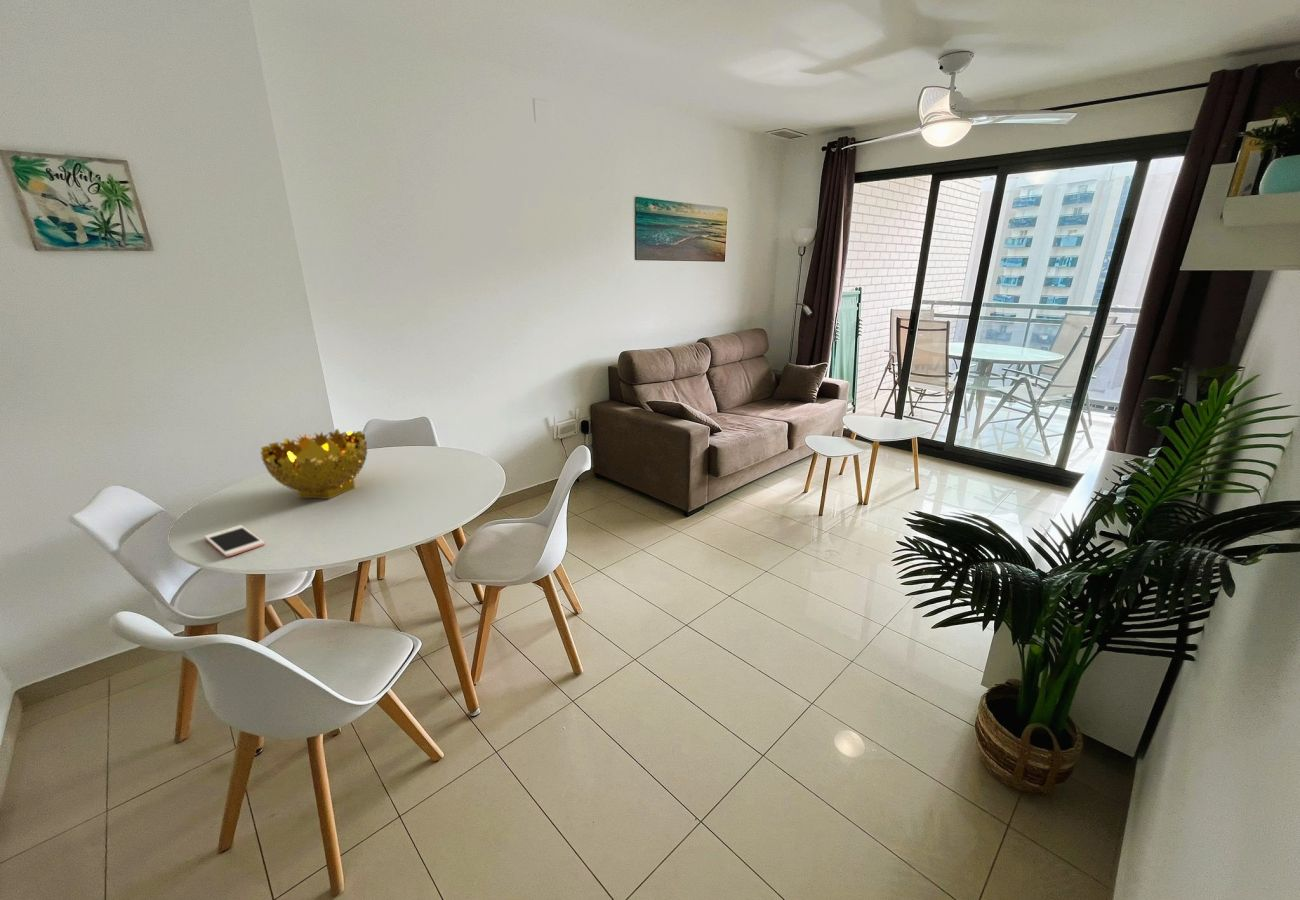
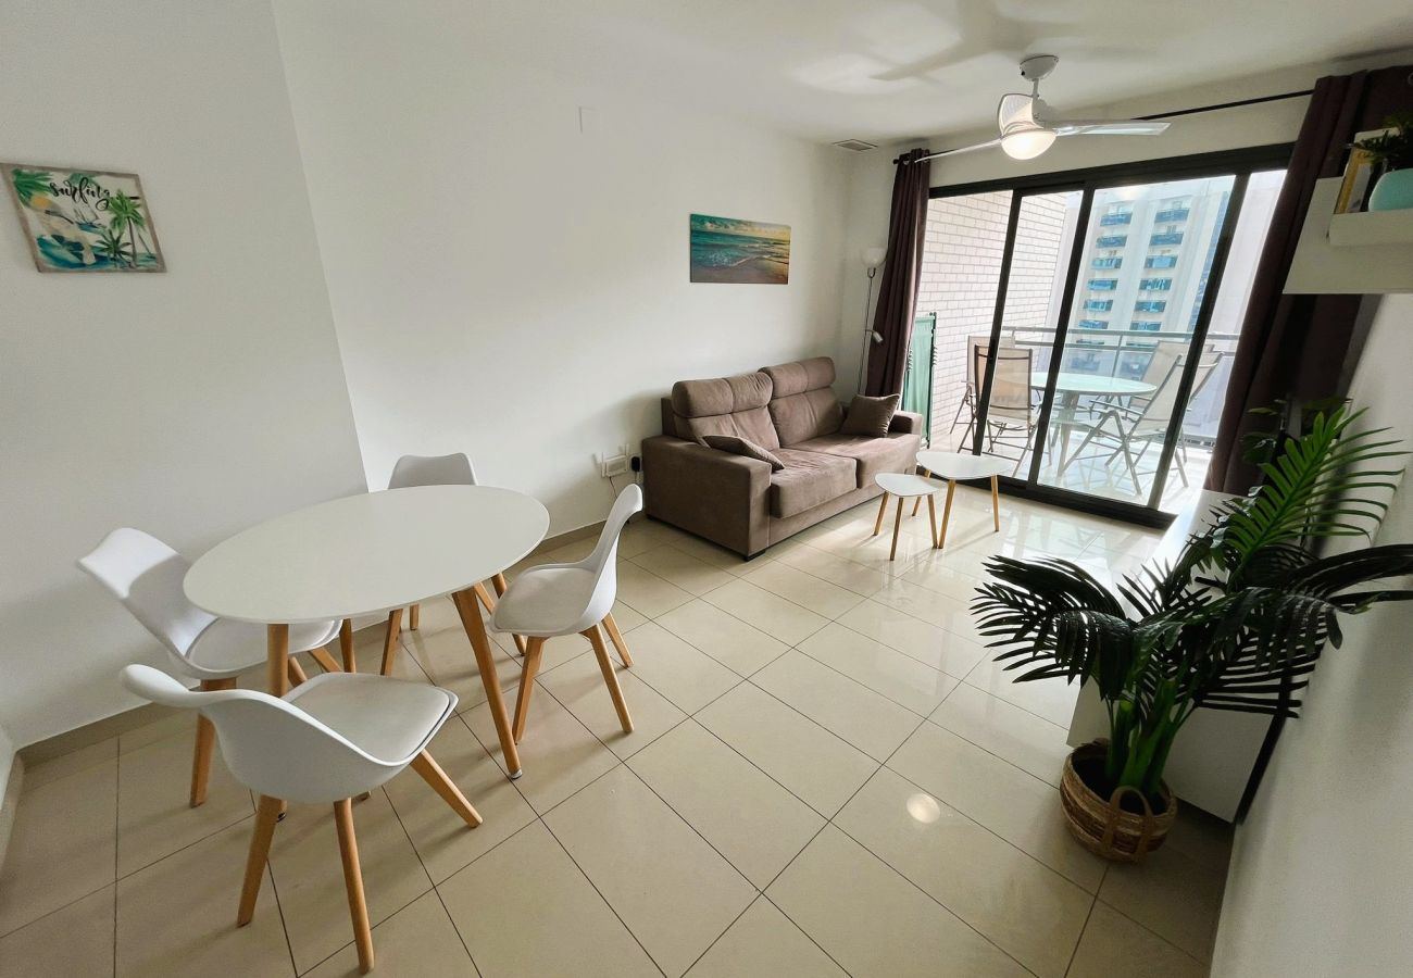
- decorative bowl (320, 465)
- cell phone (234, 540)
